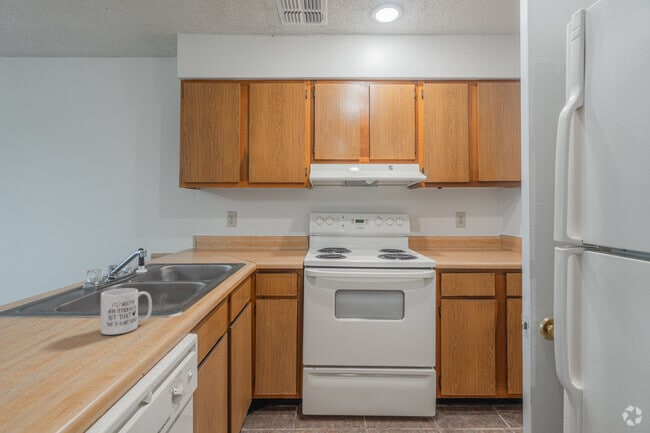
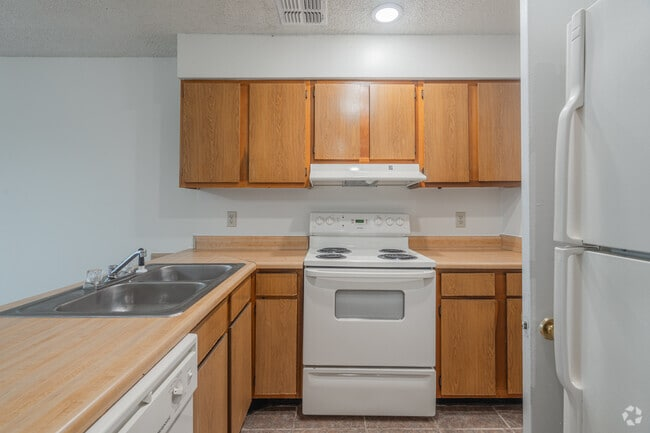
- mug (127, 308)
